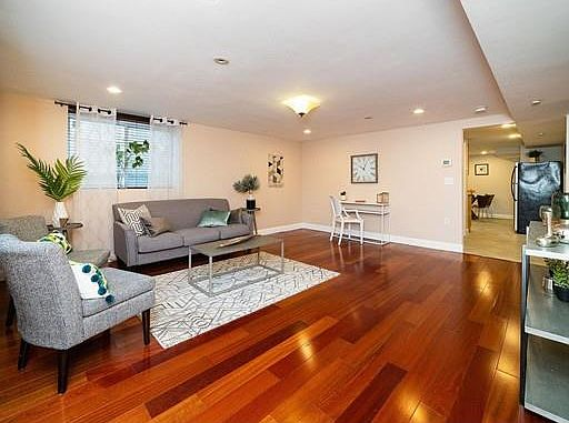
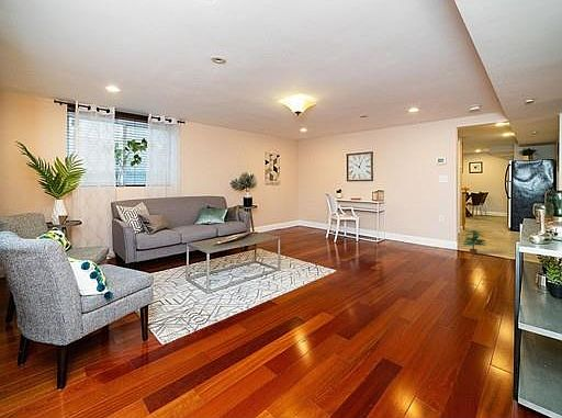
+ potted plant (474, 241)
